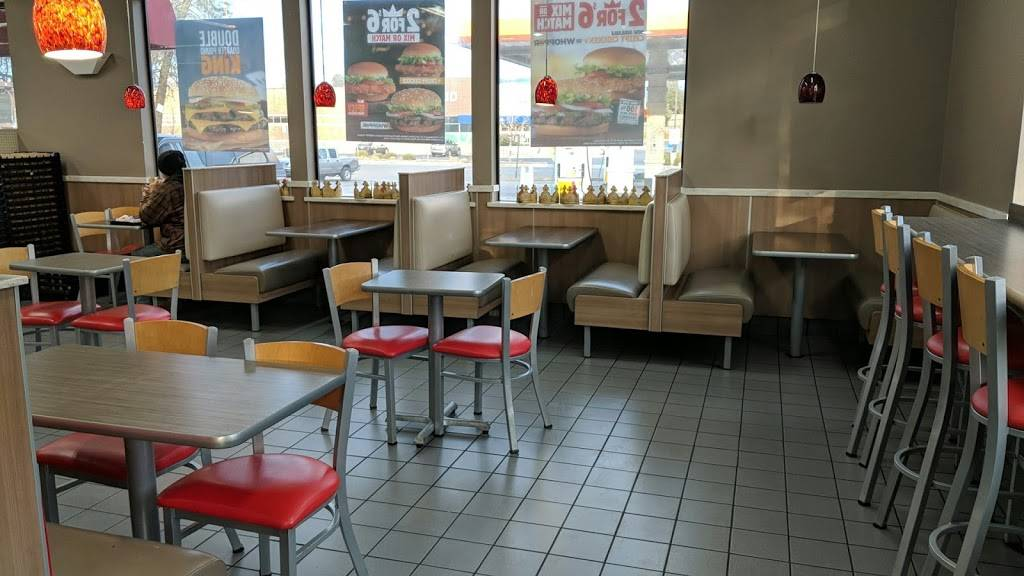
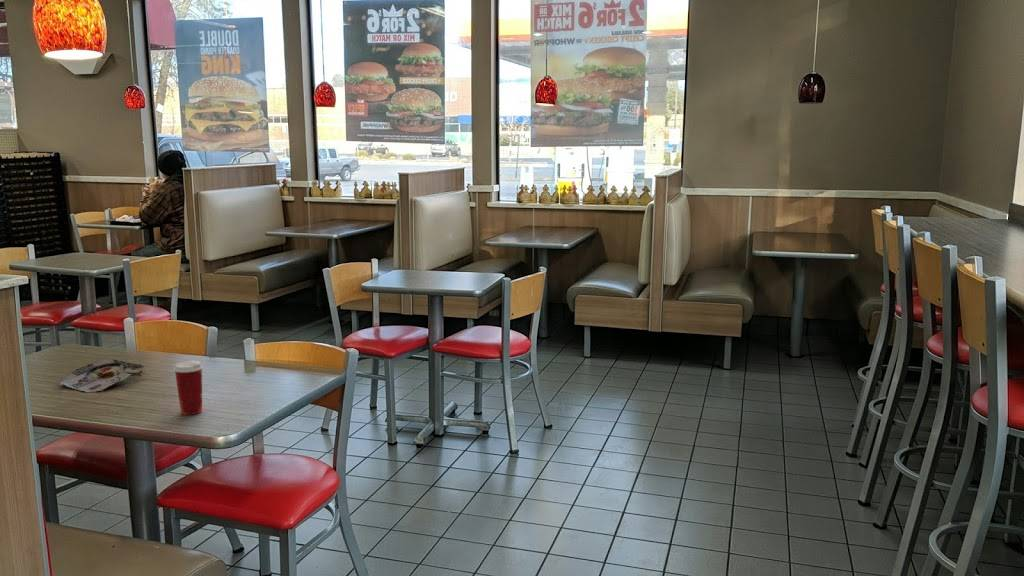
+ food tray (103, 373)
+ paper cup (189, 387)
